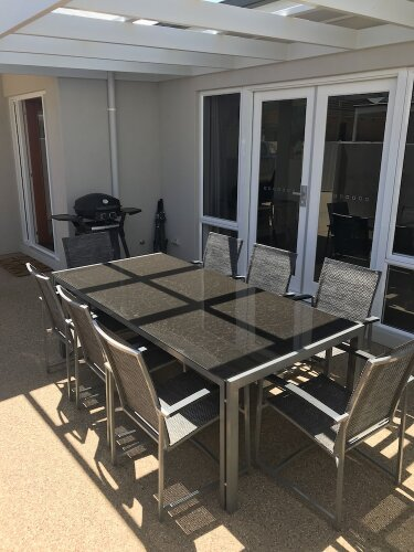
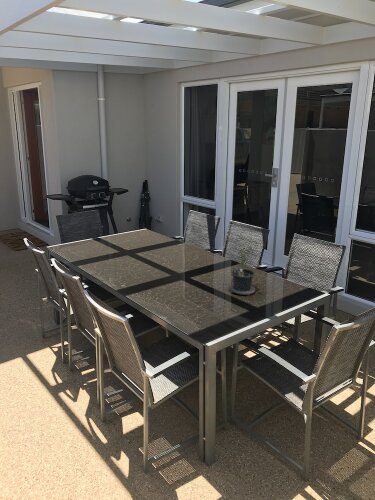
+ potted plant (244, 269)
